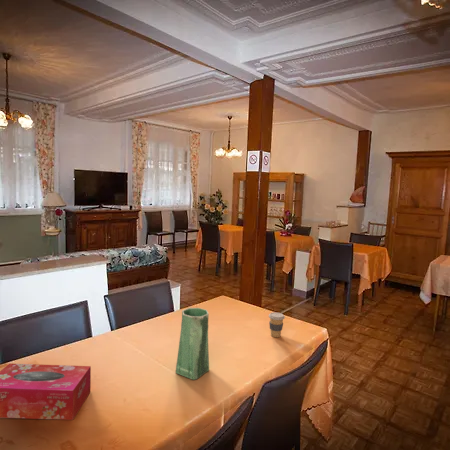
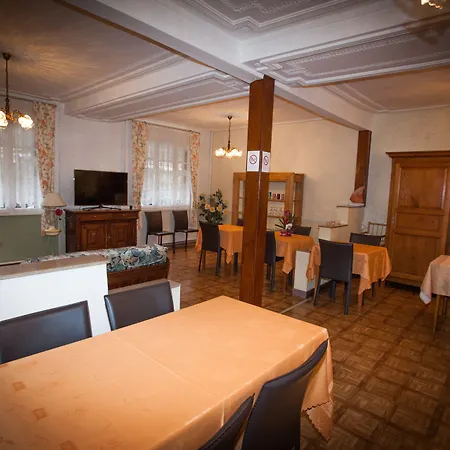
- coffee cup (276, 325)
- vase (193, 341)
- tissue box (39, 390)
